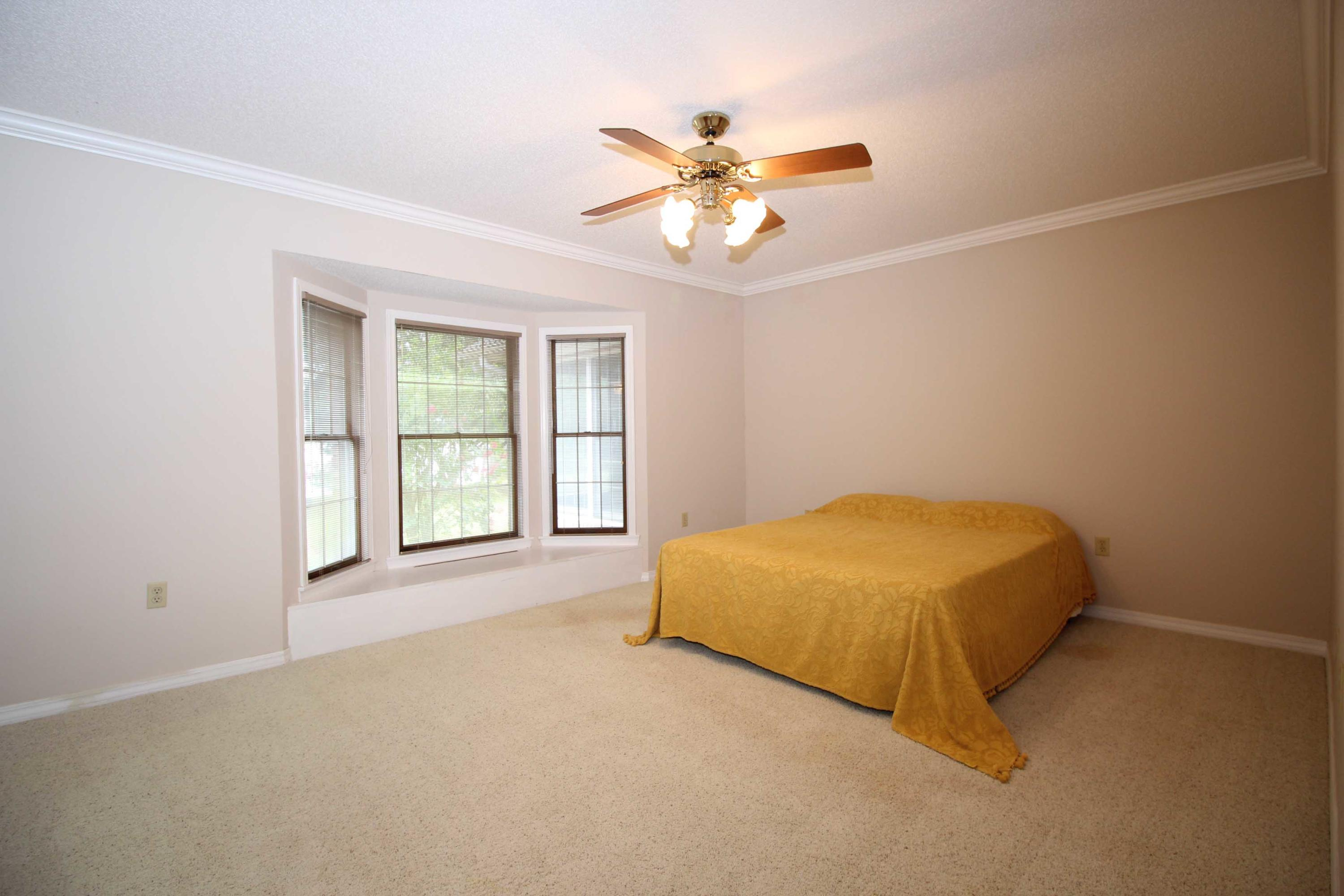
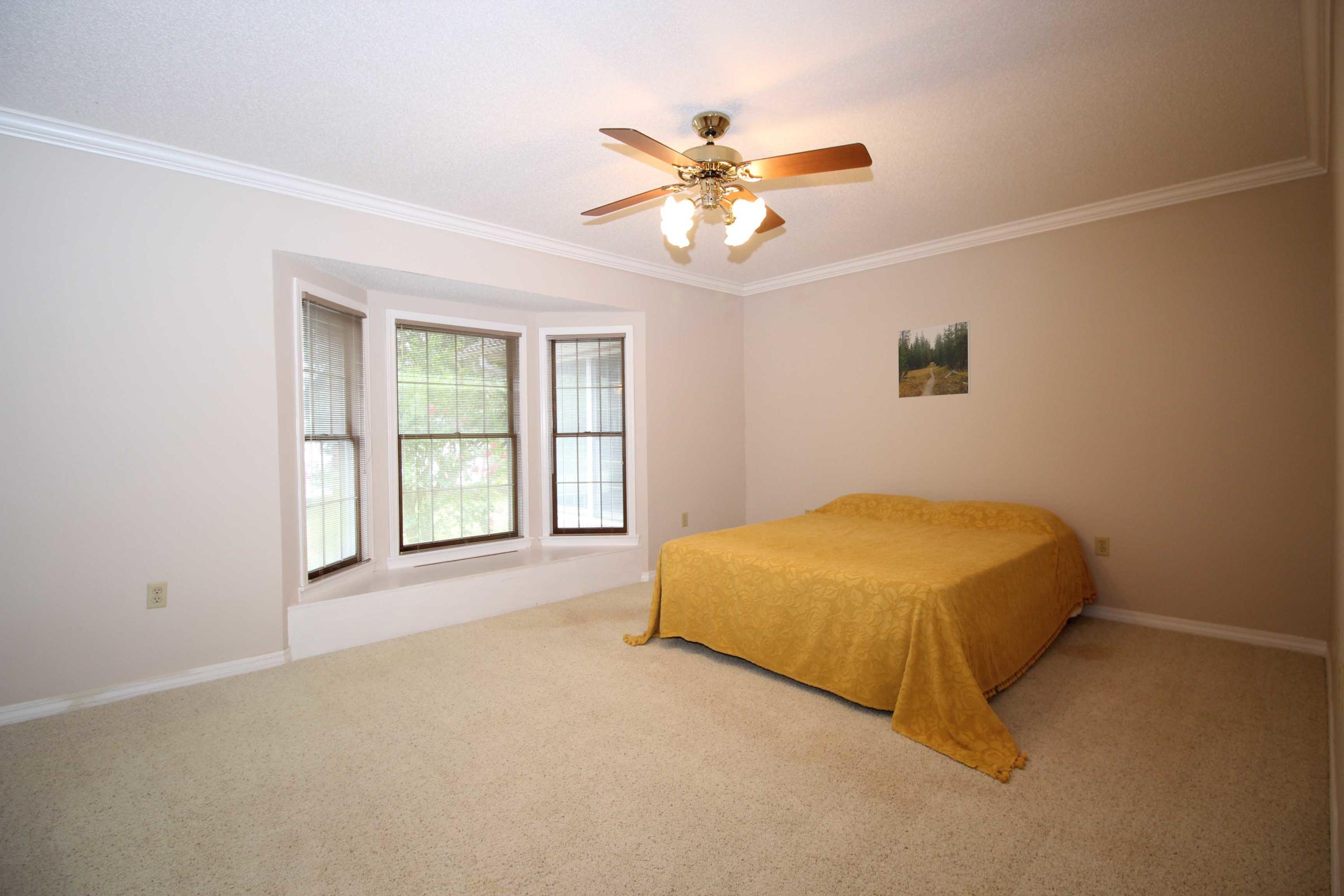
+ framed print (933, 361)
